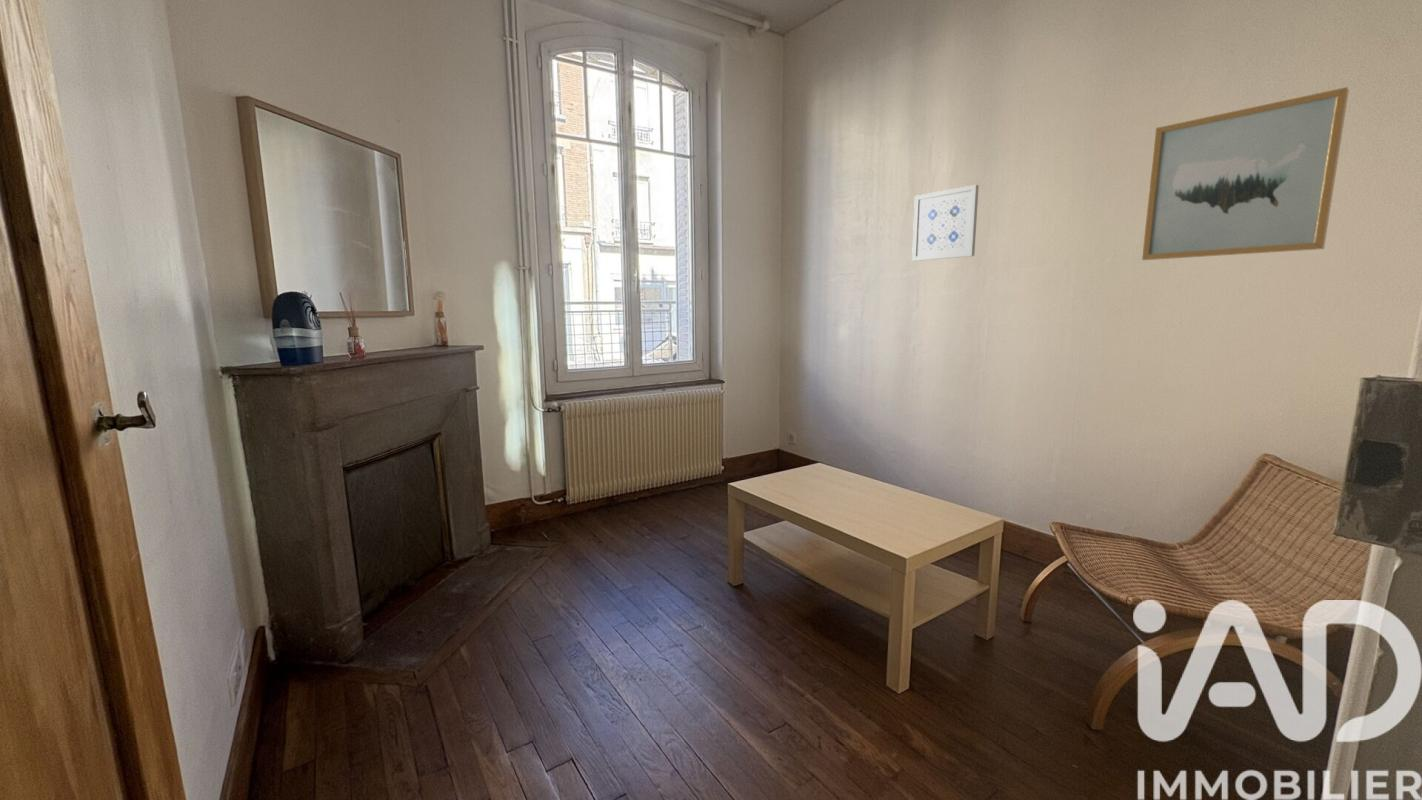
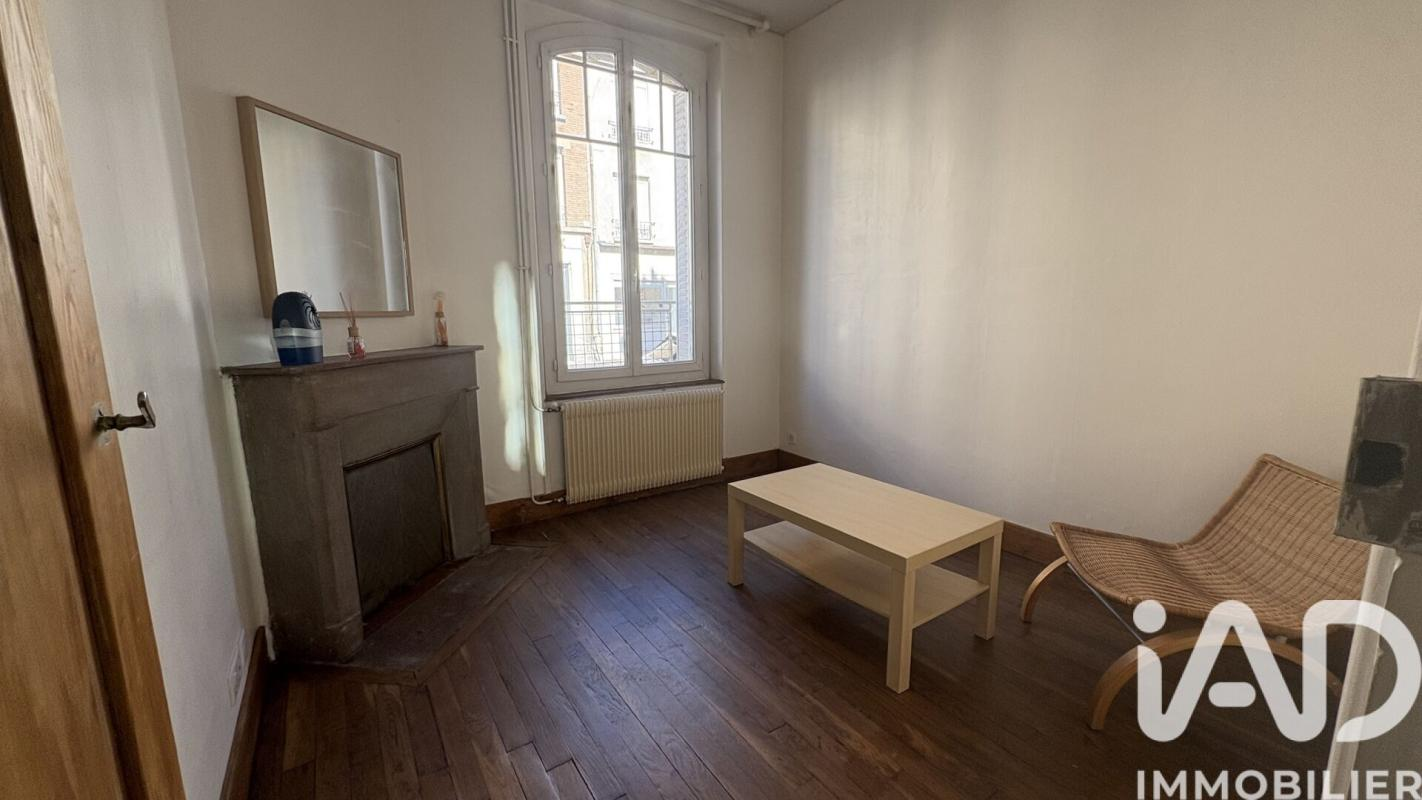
- wall art (943, 225)
- wall art (1234, 184)
